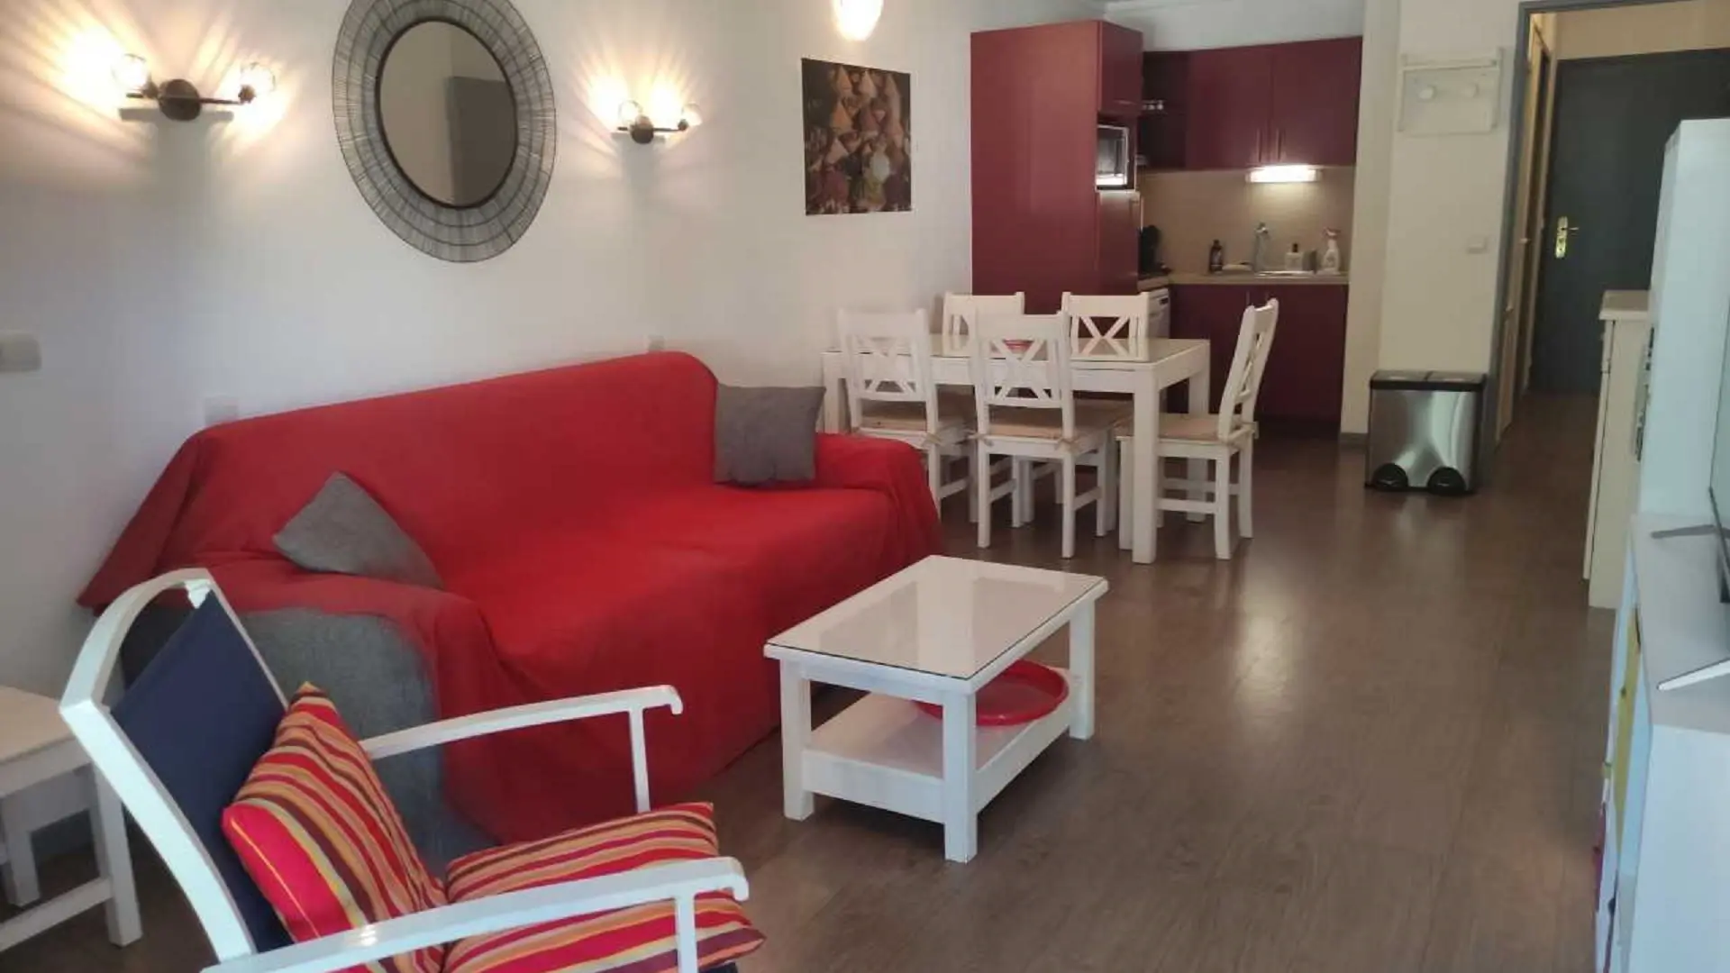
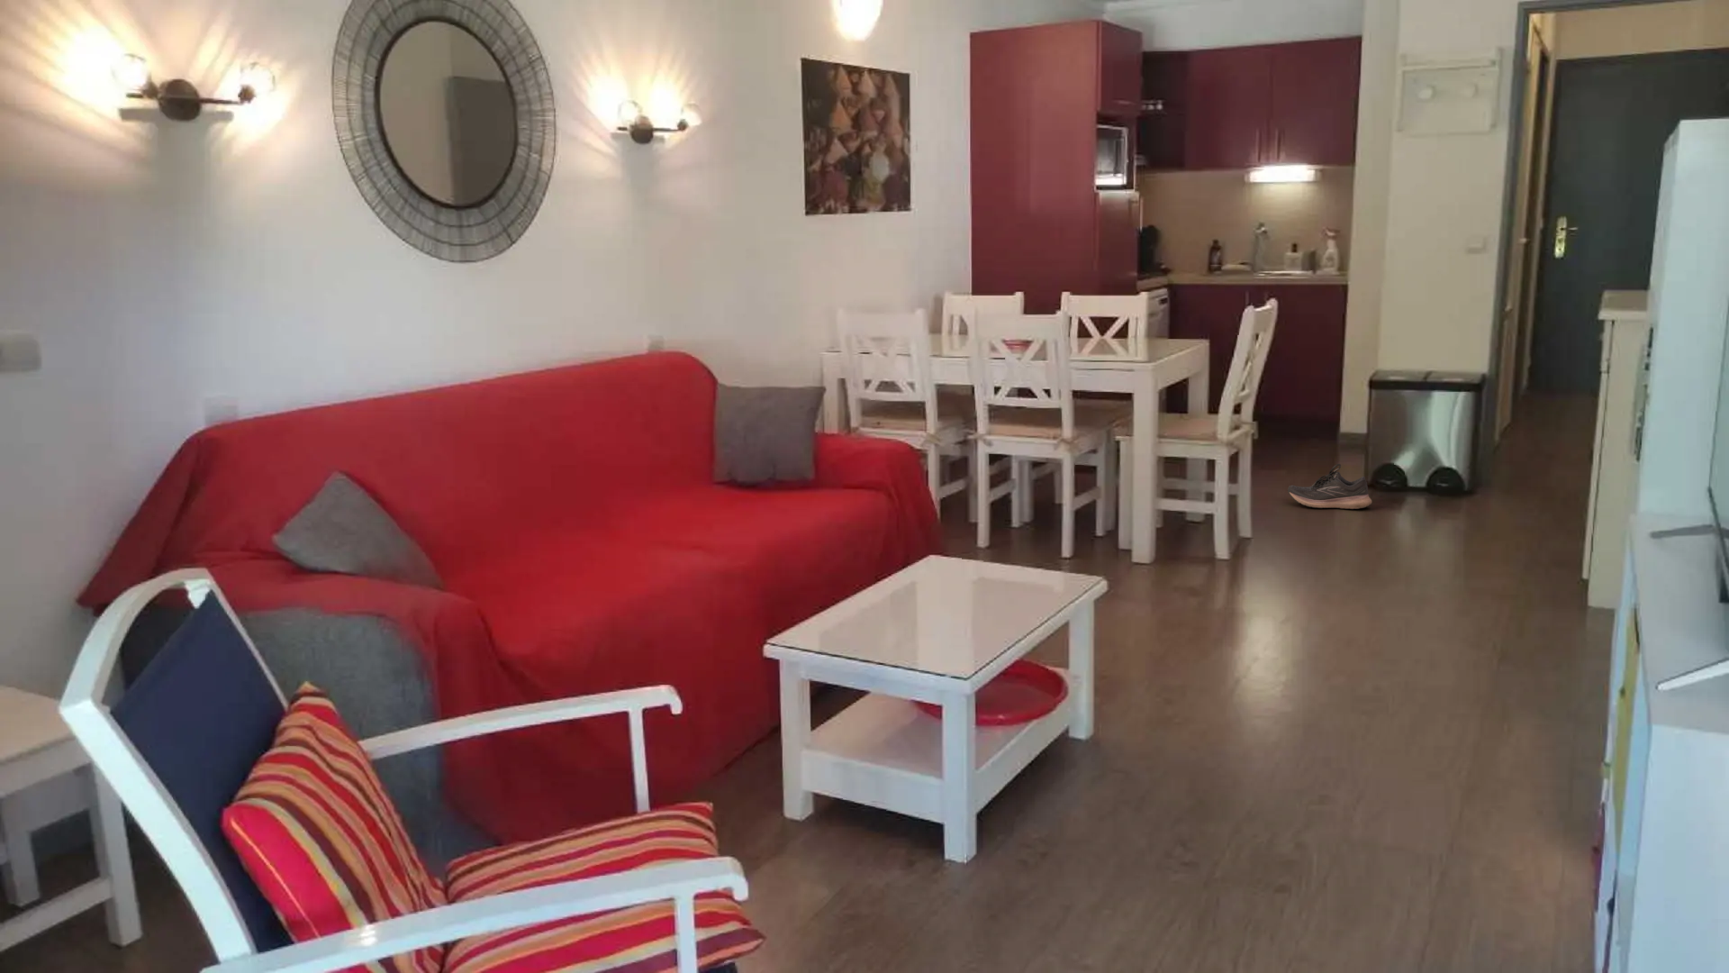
+ shoe (1329, 485)
